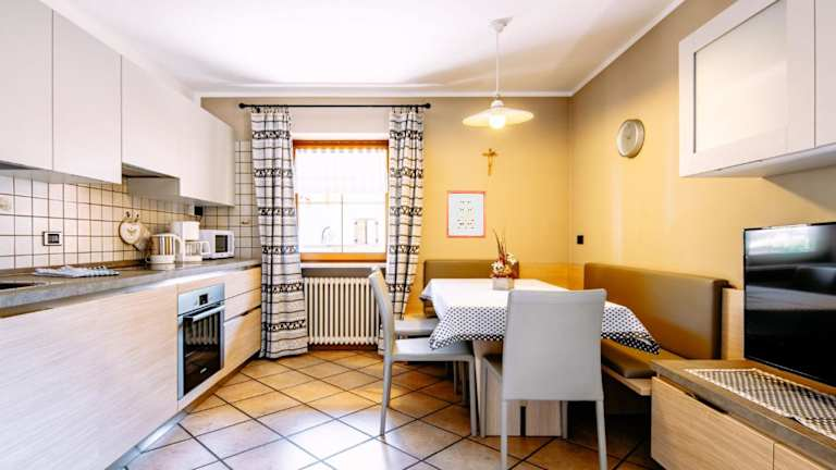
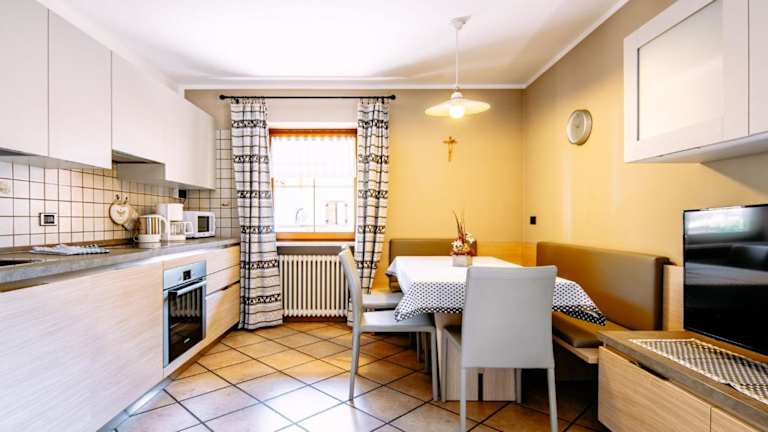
- wall art (465, 214)
